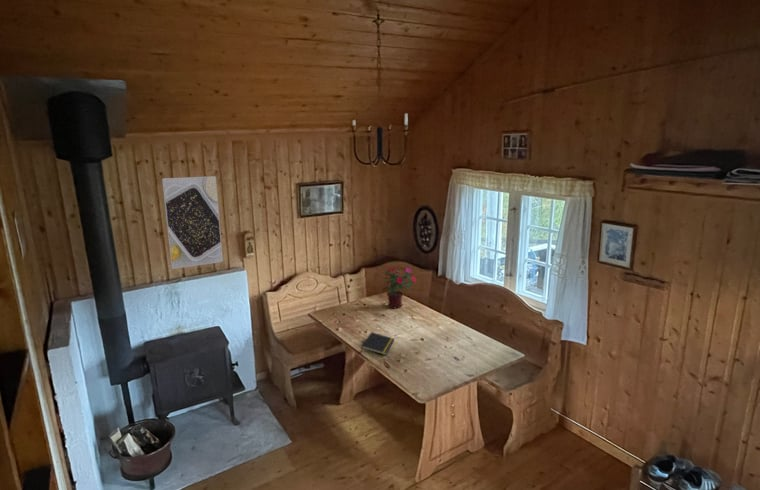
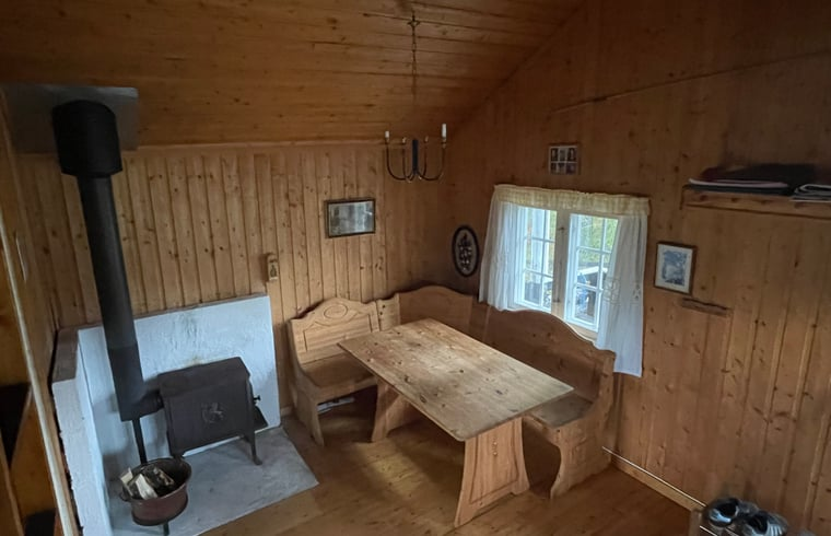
- potted flower (397, 284)
- notepad (378, 343)
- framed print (193, 221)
